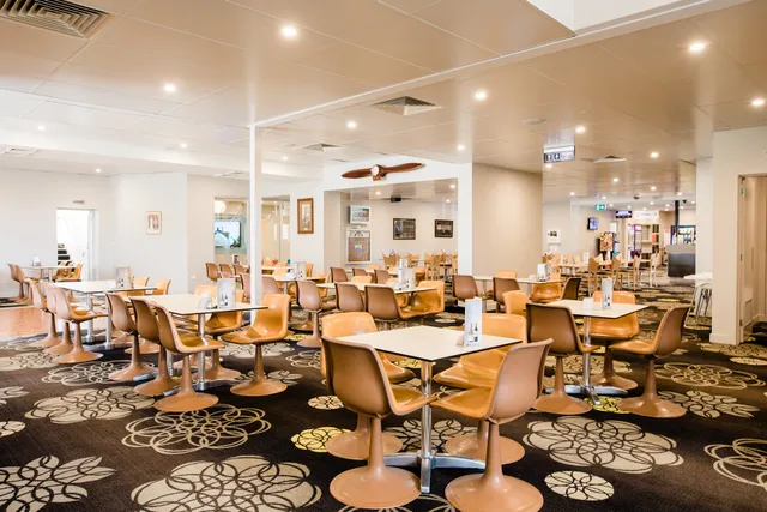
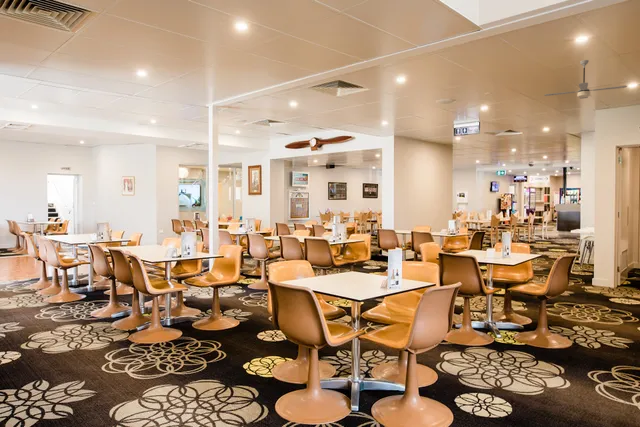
+ ceiling fan (584, 79)
